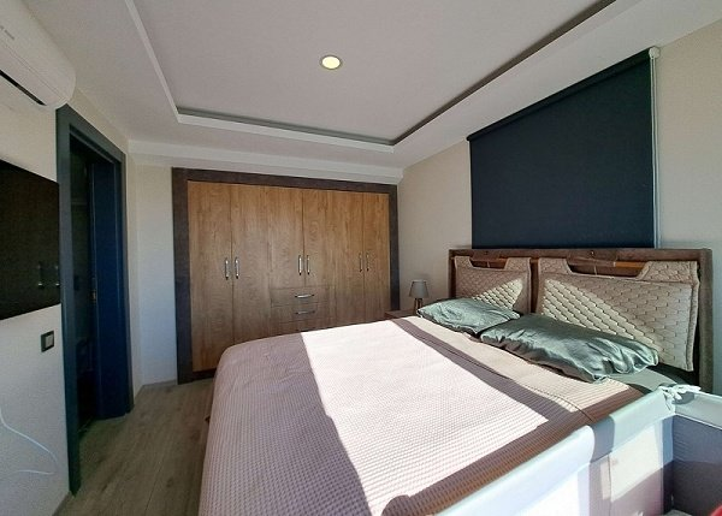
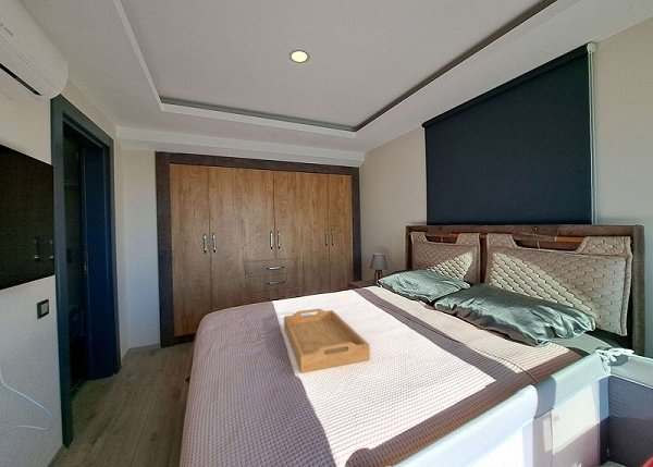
+ serving tray (320, 332)
